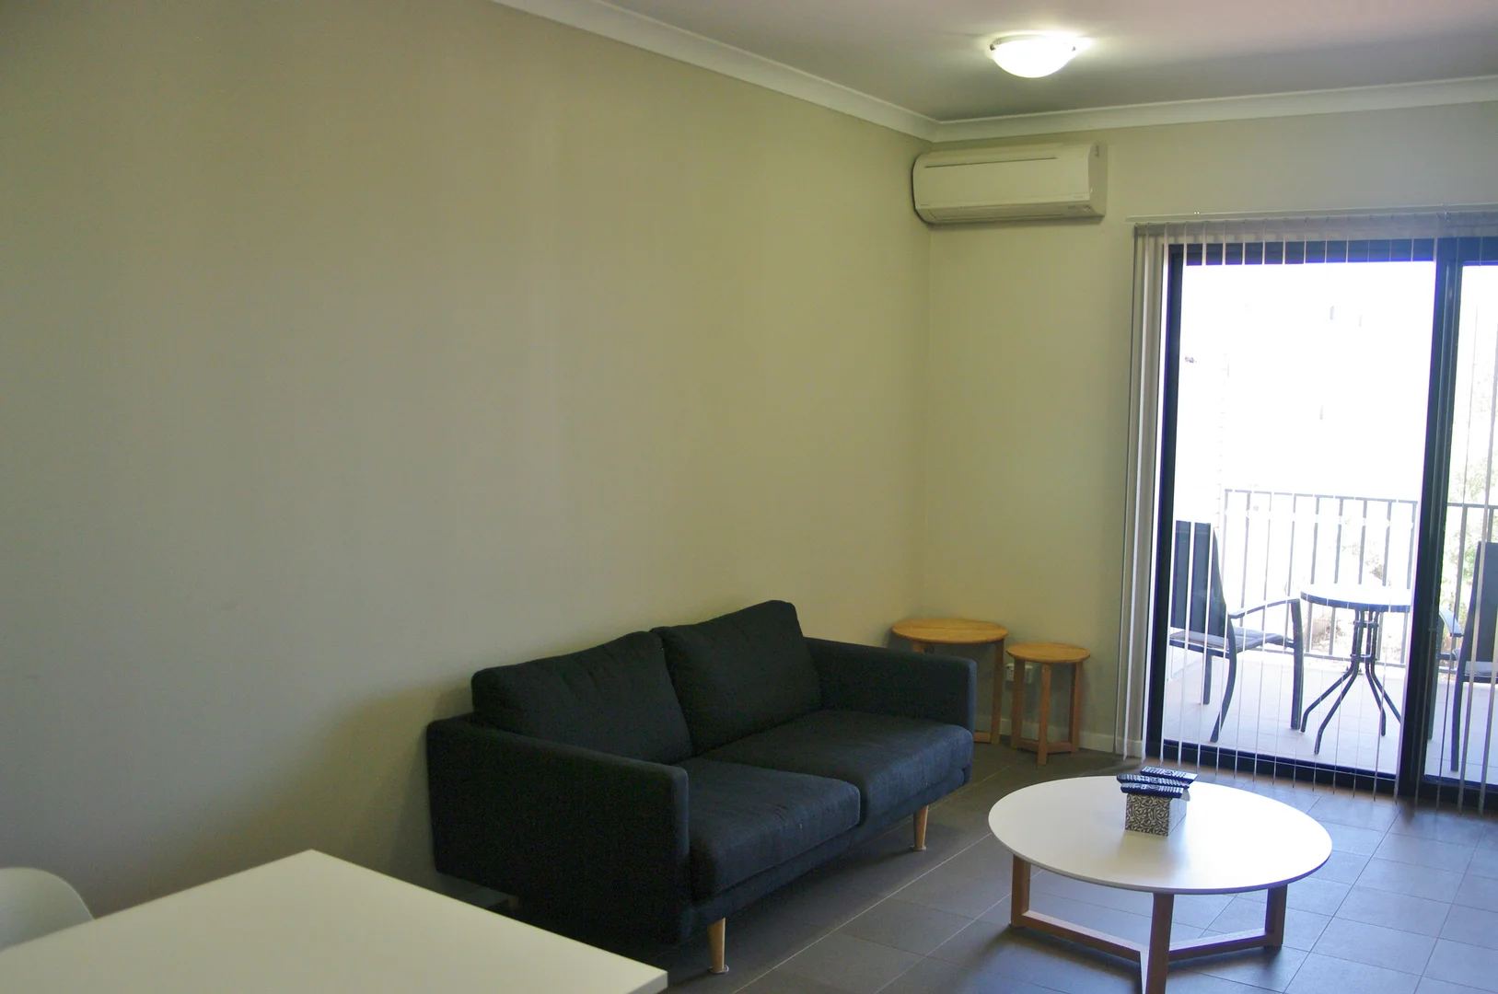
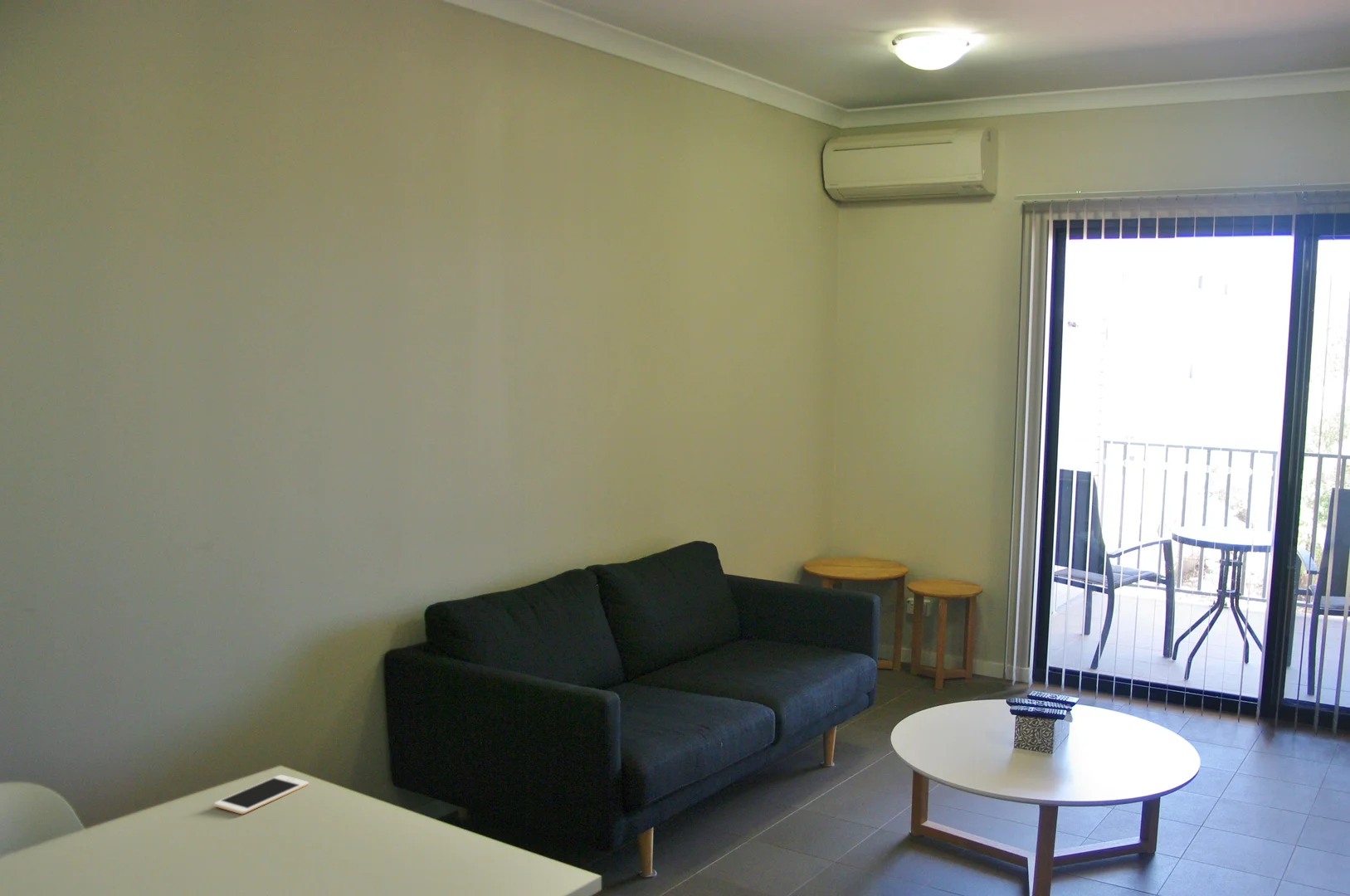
+ cell phone (262, 793)
